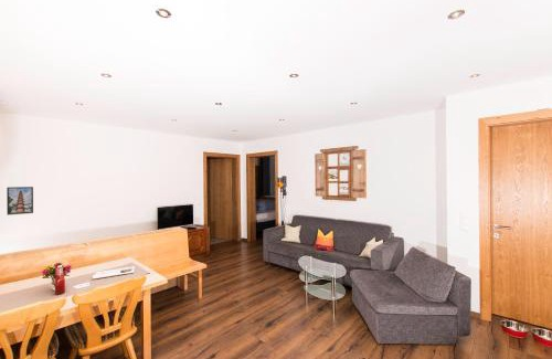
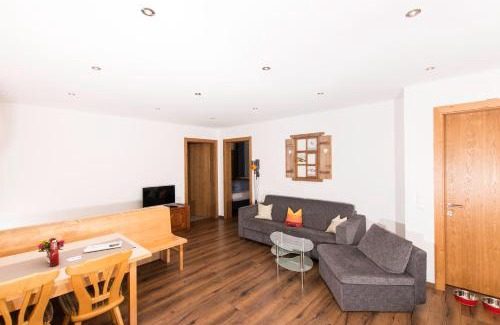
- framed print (20, 200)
